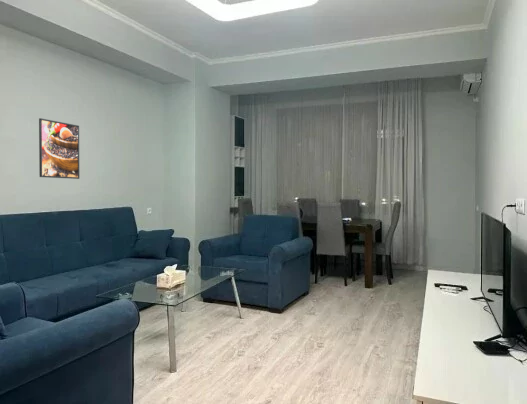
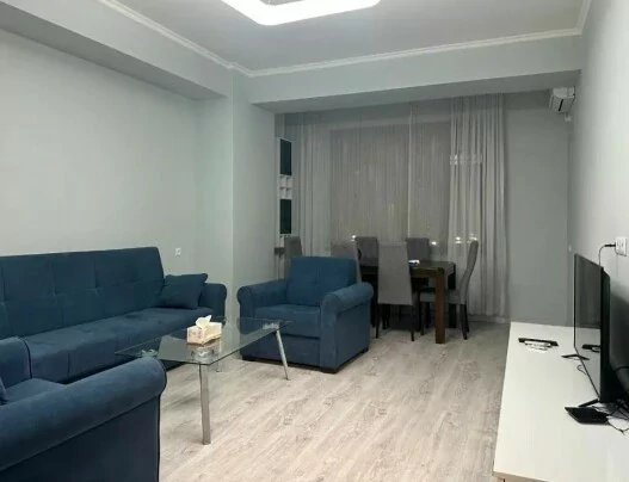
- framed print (60, 150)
